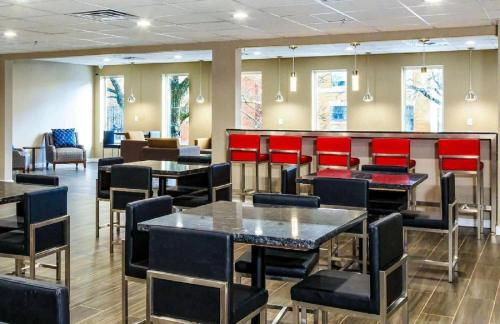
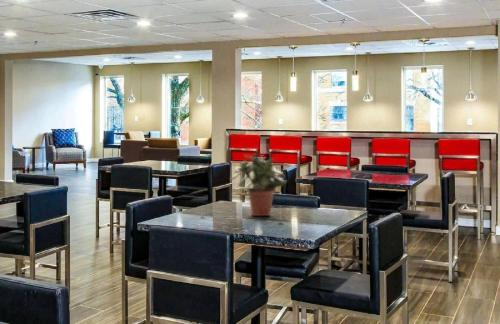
+ potted plant (260, 184)
